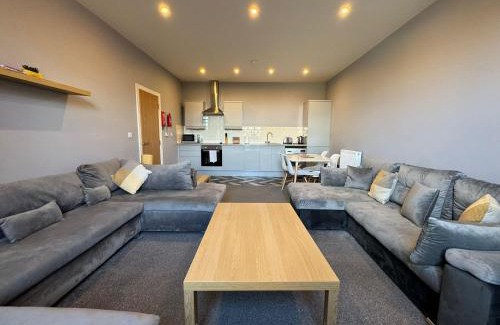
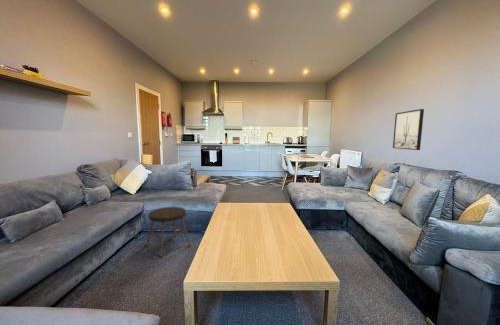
+ stool (168, 226)
+ wall art (406, 130)
